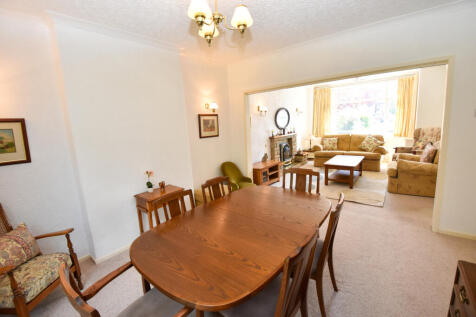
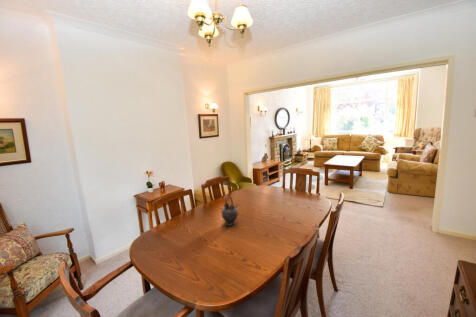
+ teapot (230, 209)
